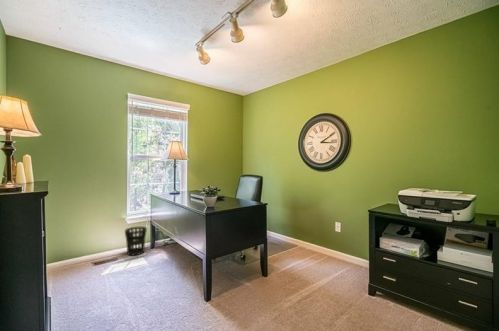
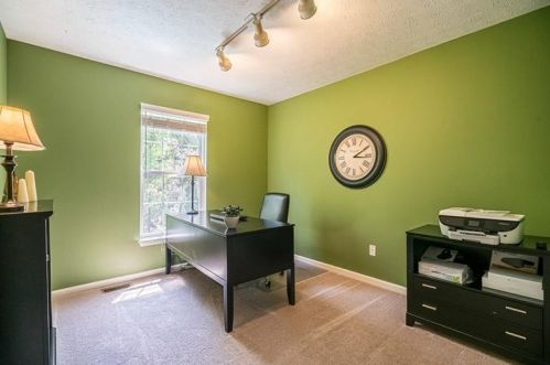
- wastebasket (135, 240)
